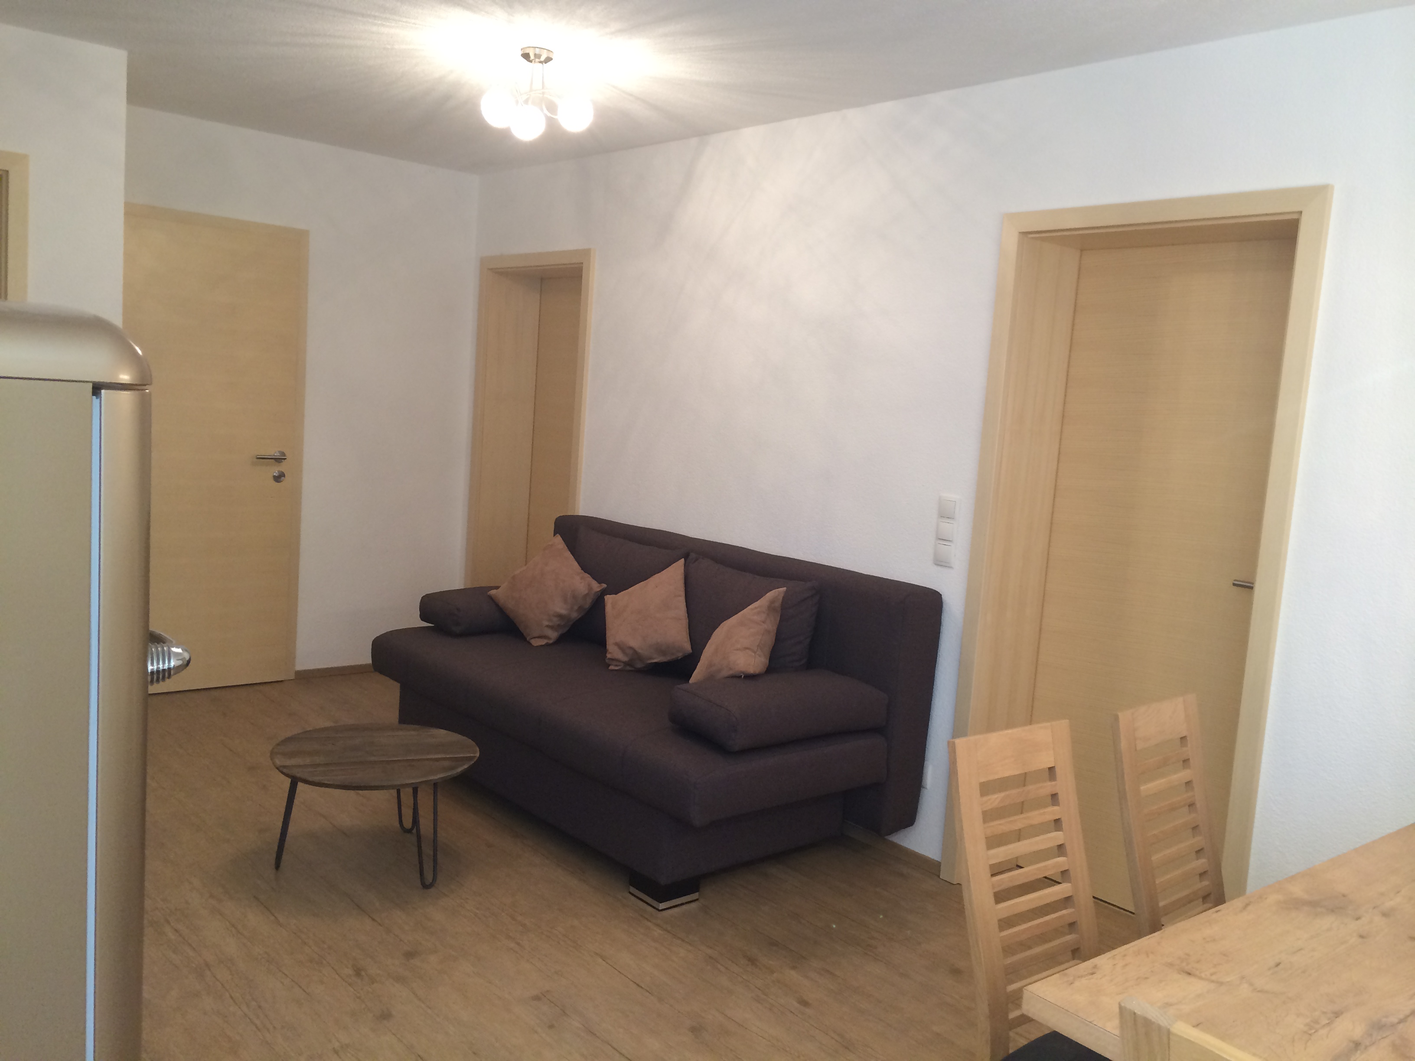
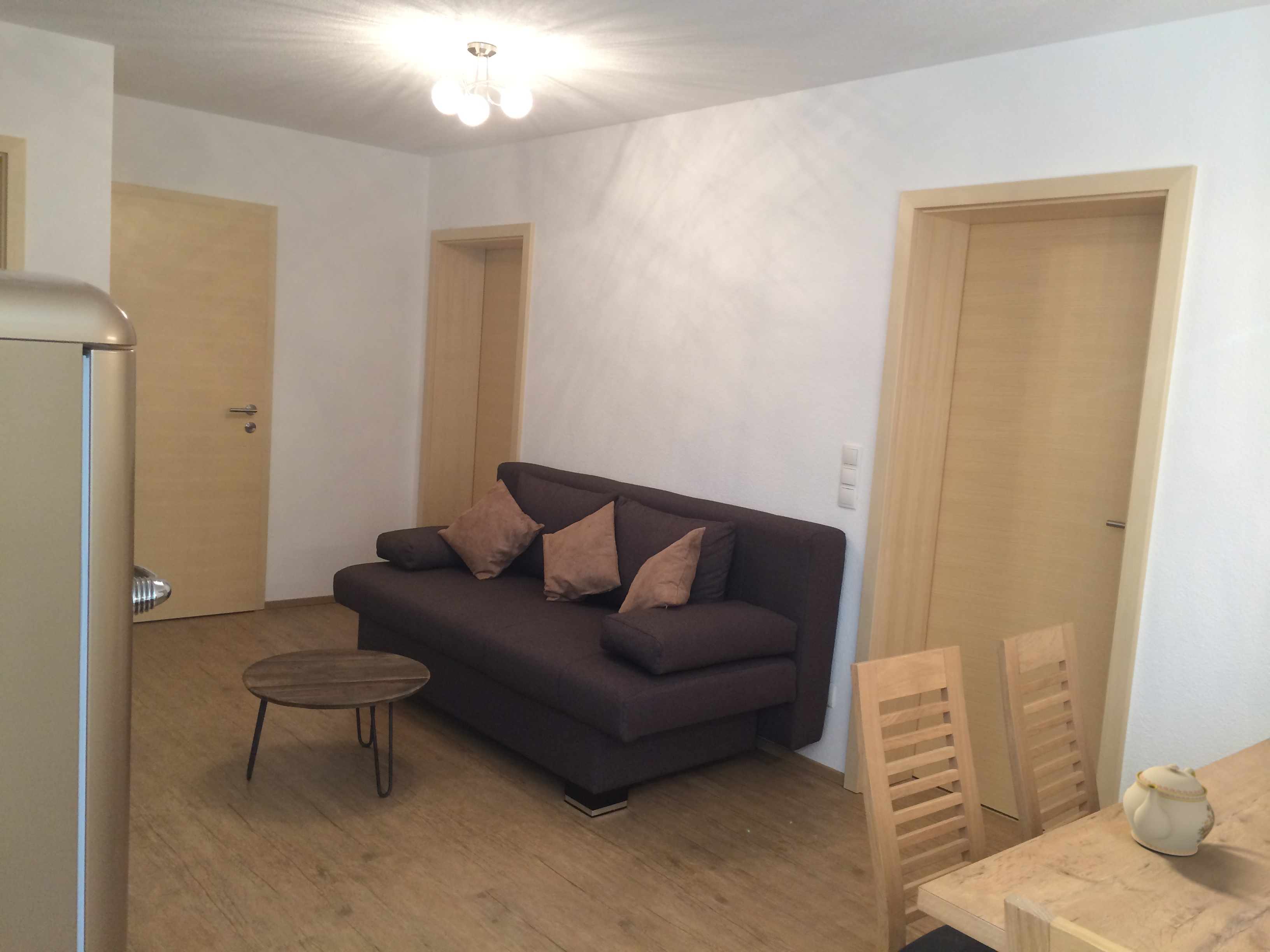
+ teapot (1170, 803)
